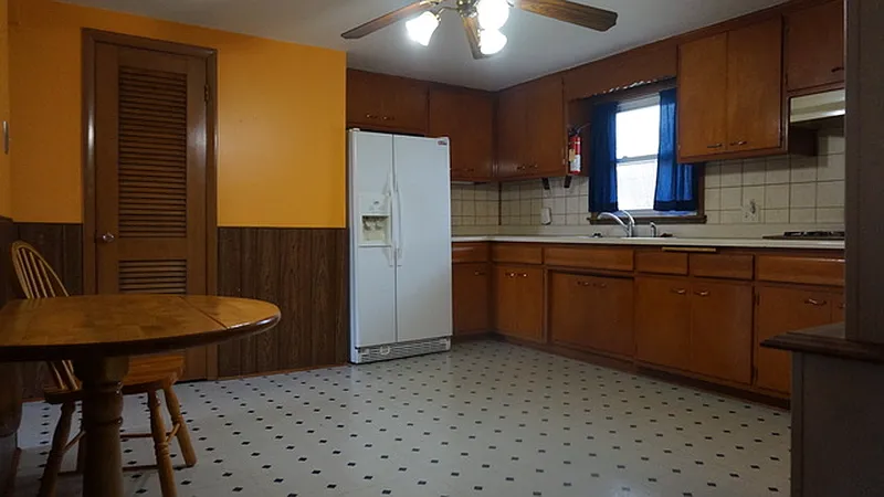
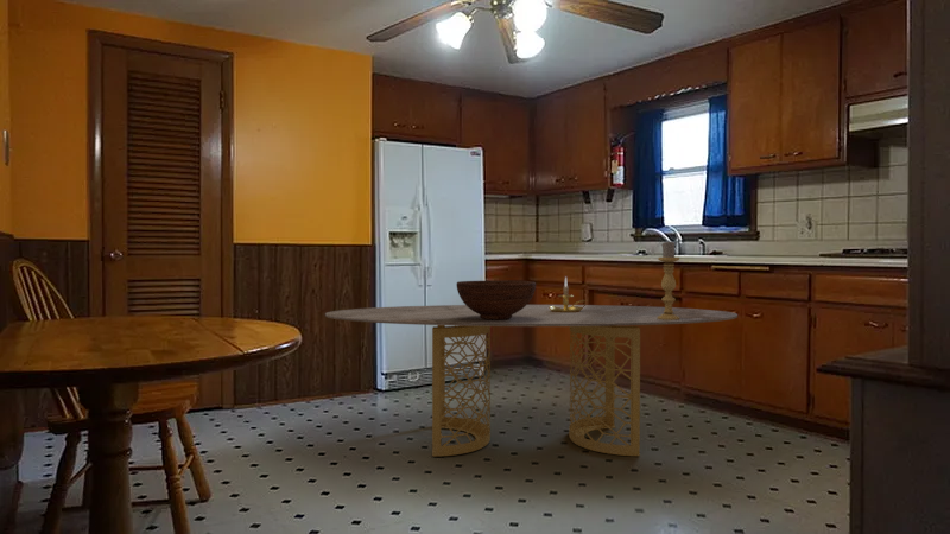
+ candle holder (669, 279)
+ dining table (570, 375)
+ candle holder (566, 293)
+ fruit bowl (495, 299)
